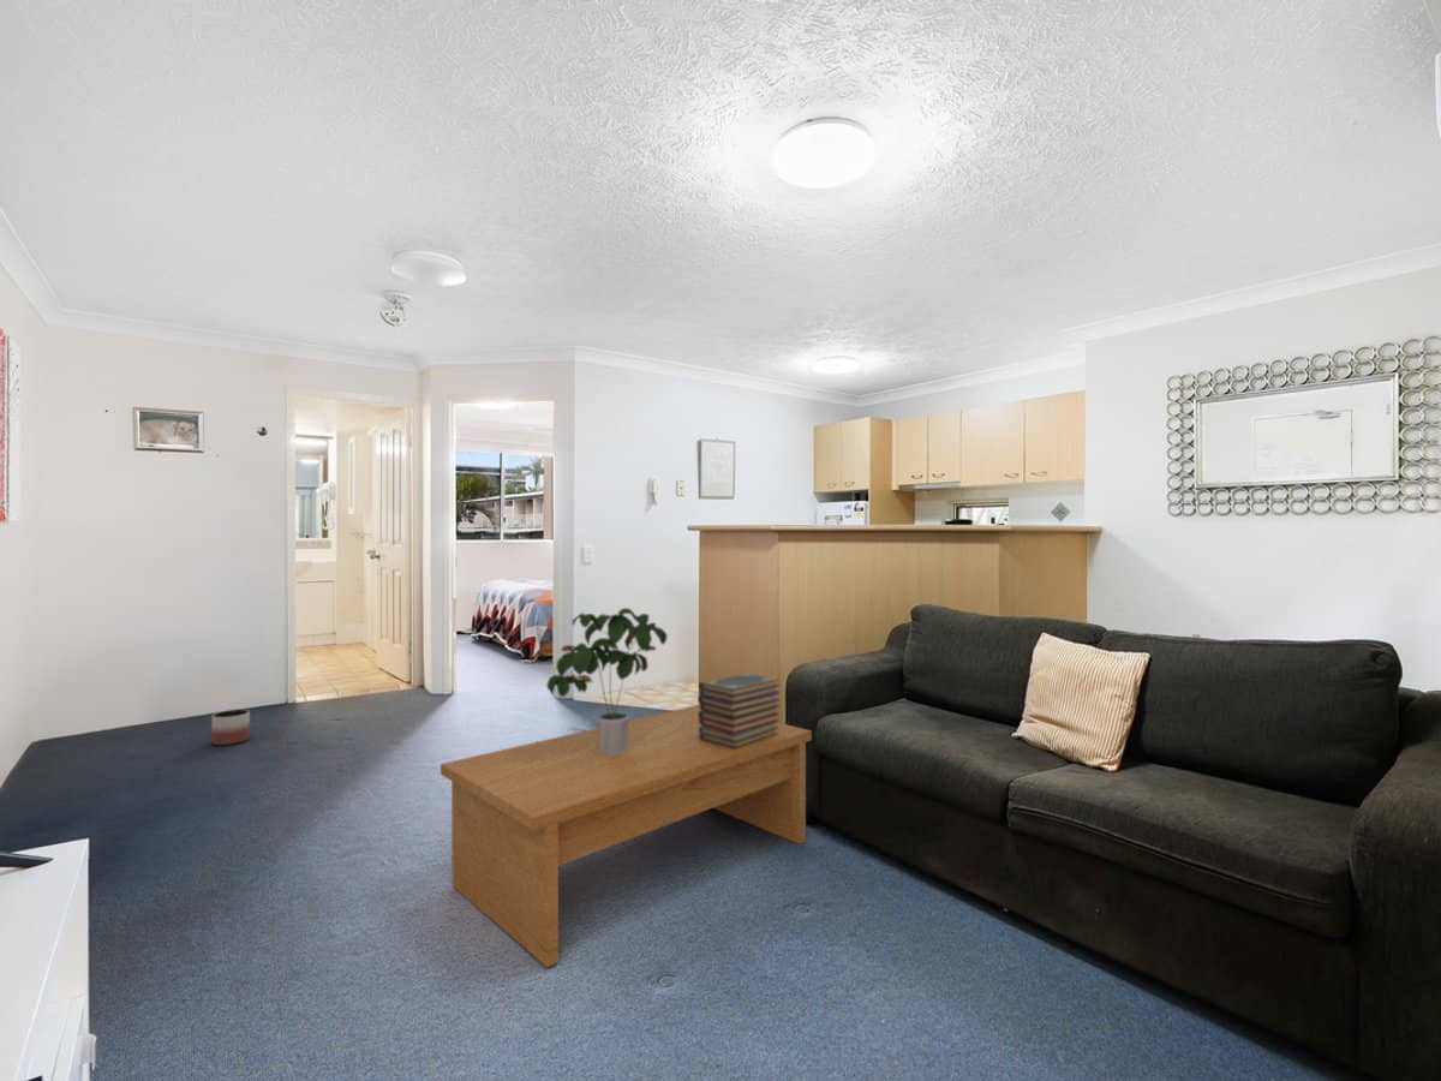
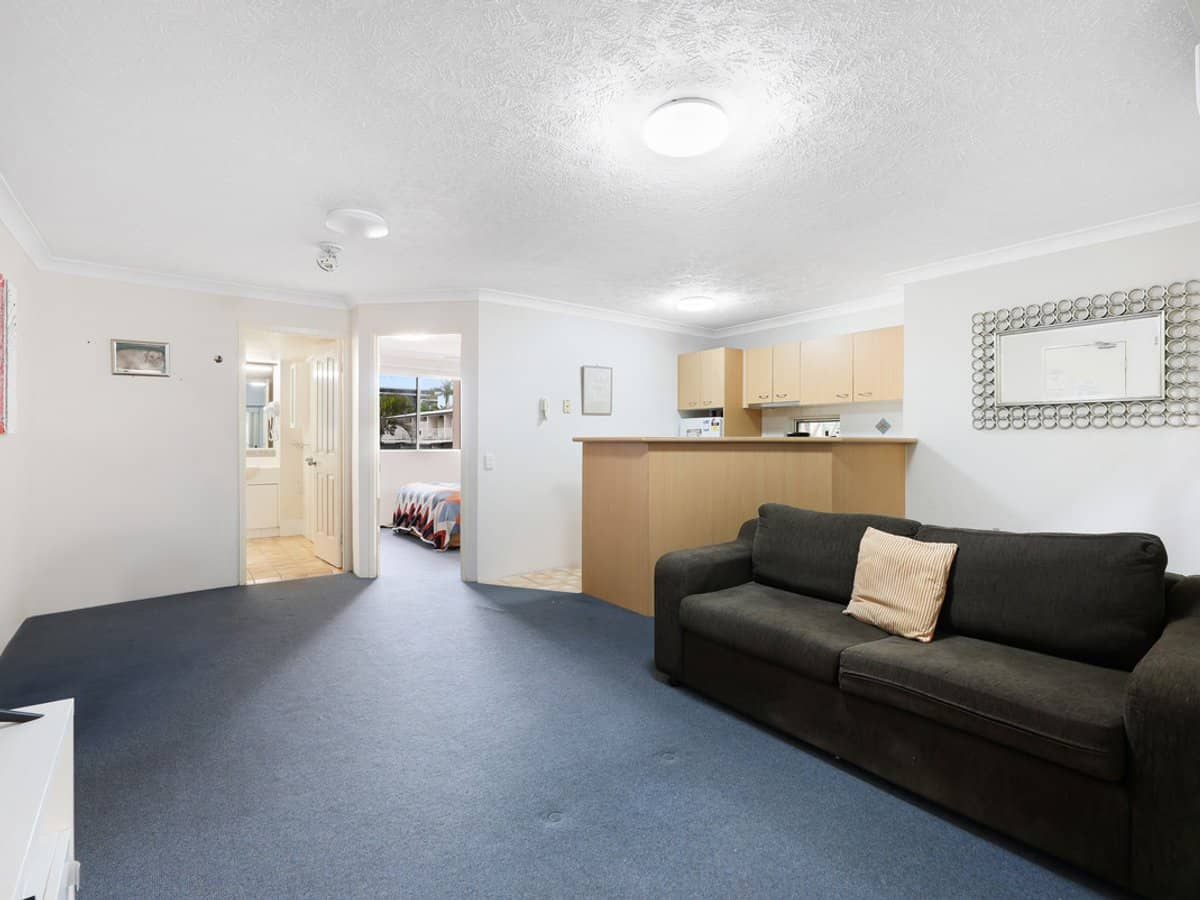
- book stack (739, 707)
- planter (231, 727)
- potted plant (610, 679)
- coffee table (640, 804)
